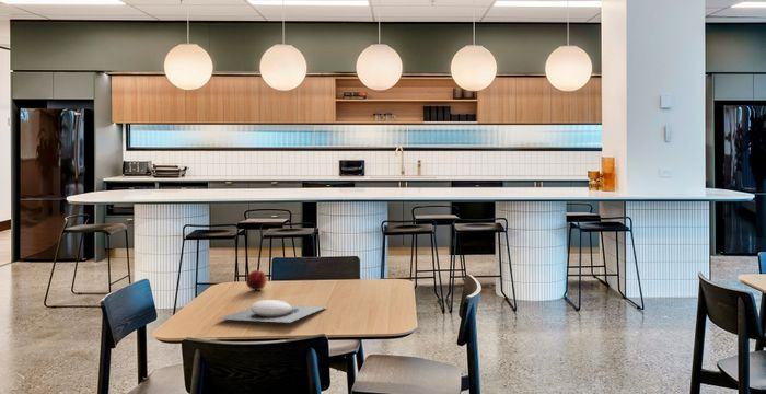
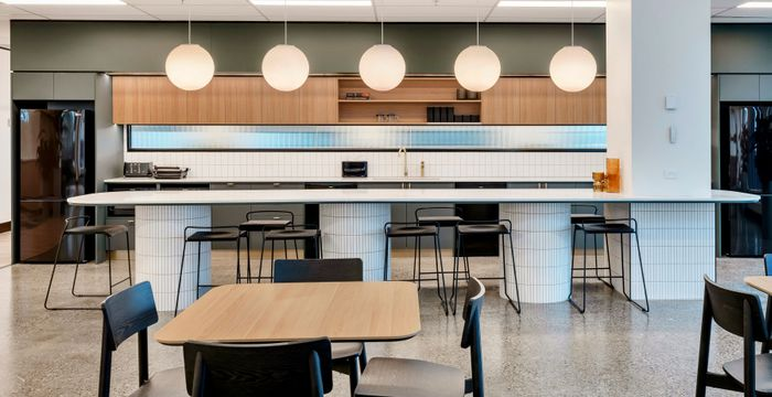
- fruit (256, 280)
- plate (274, 308)
